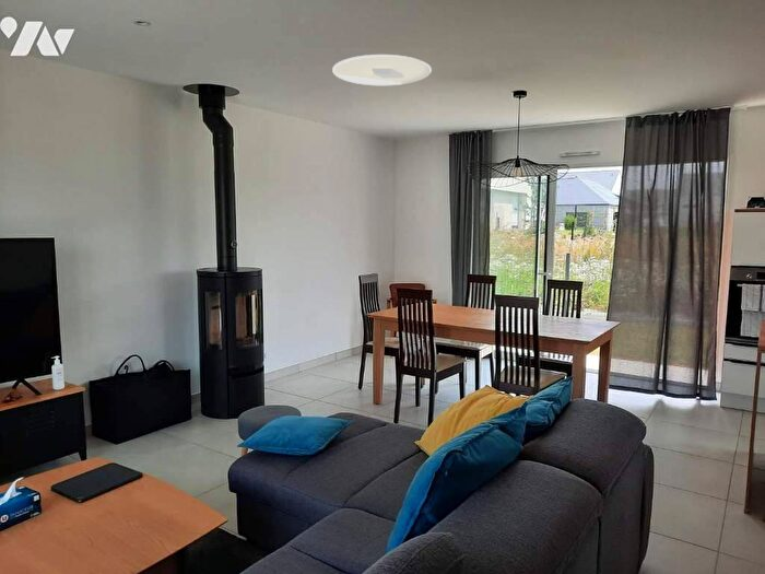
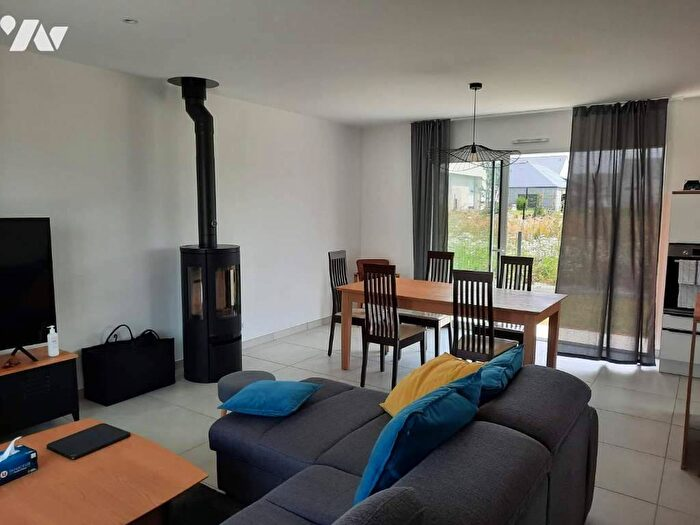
- ceiling light (381, 66)
